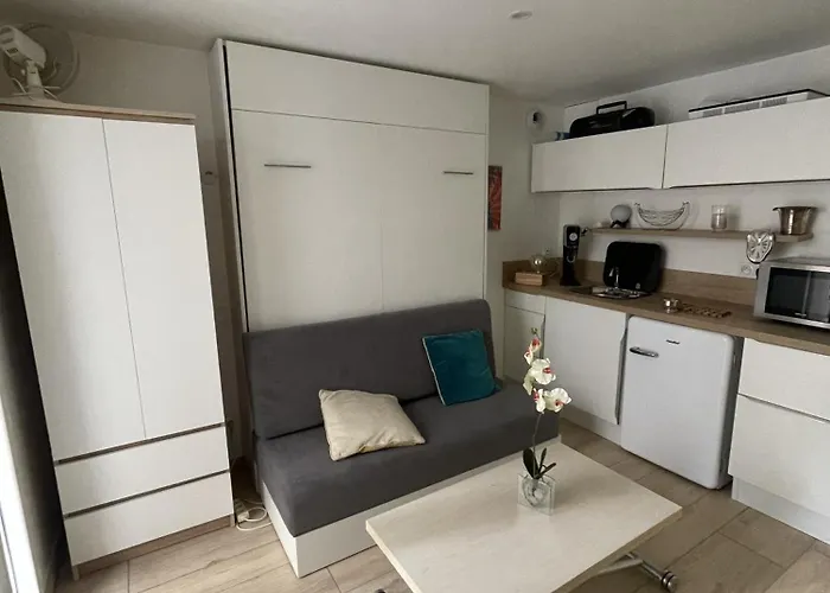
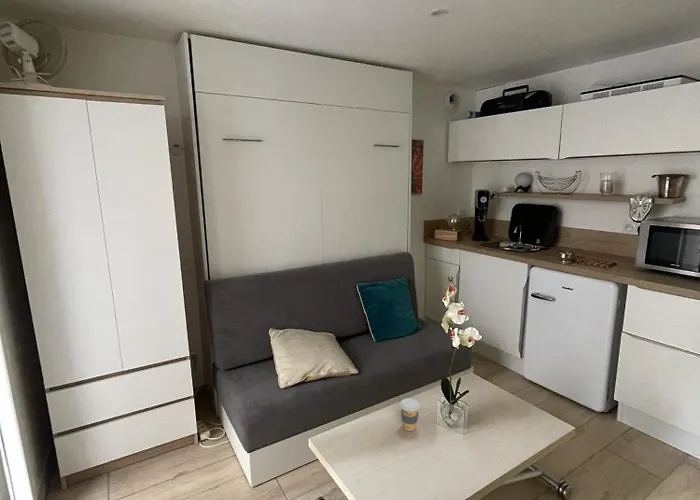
+ coffee cup (409, 415)
